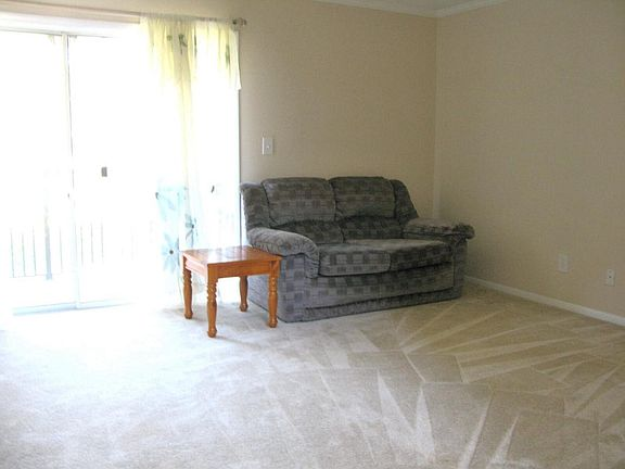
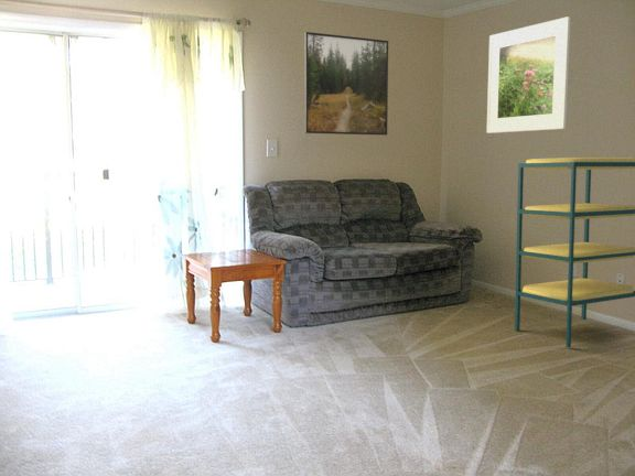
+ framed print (347, 85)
+ shelving unit (579, 246)
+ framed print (525, 79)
